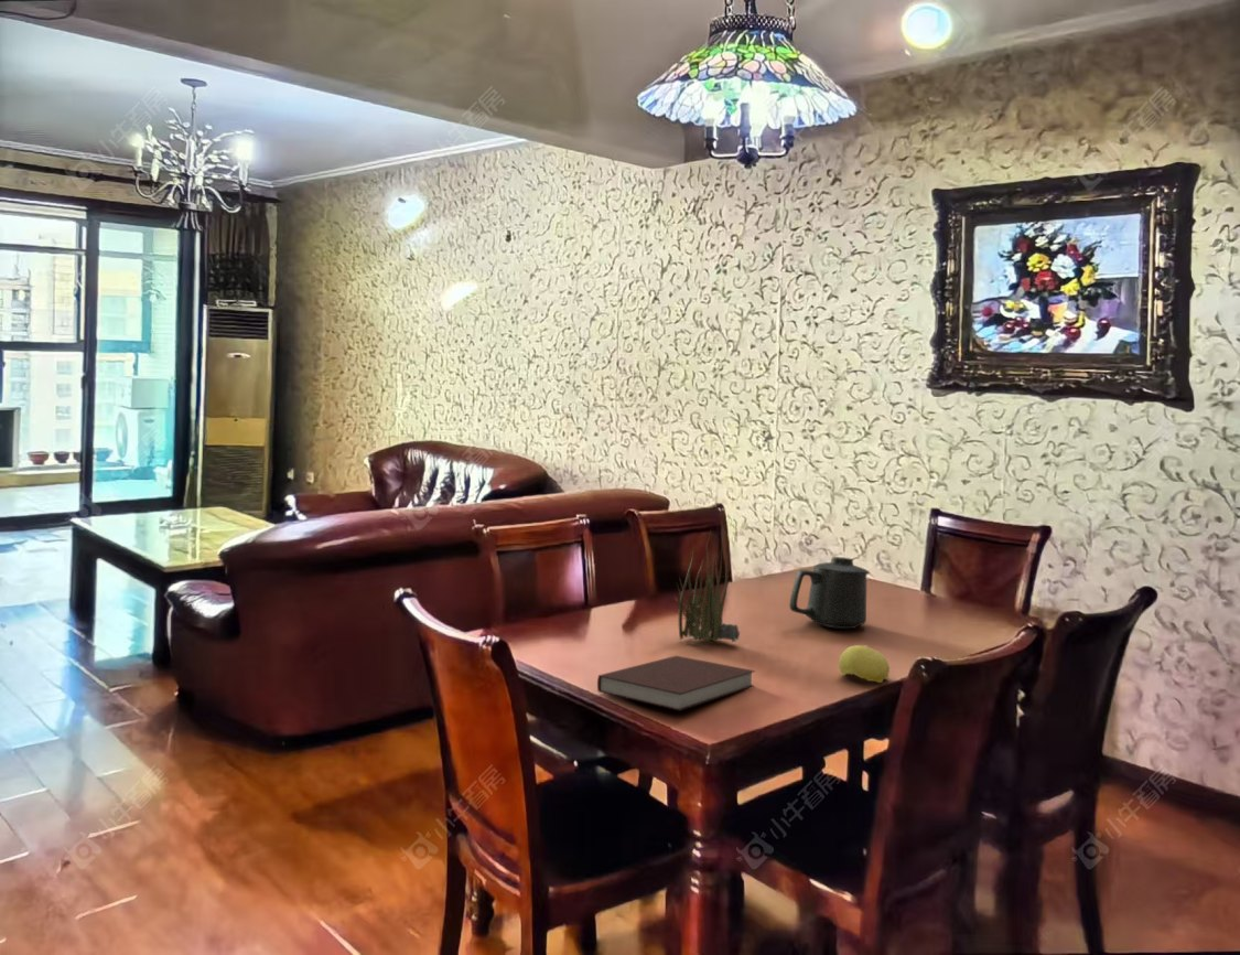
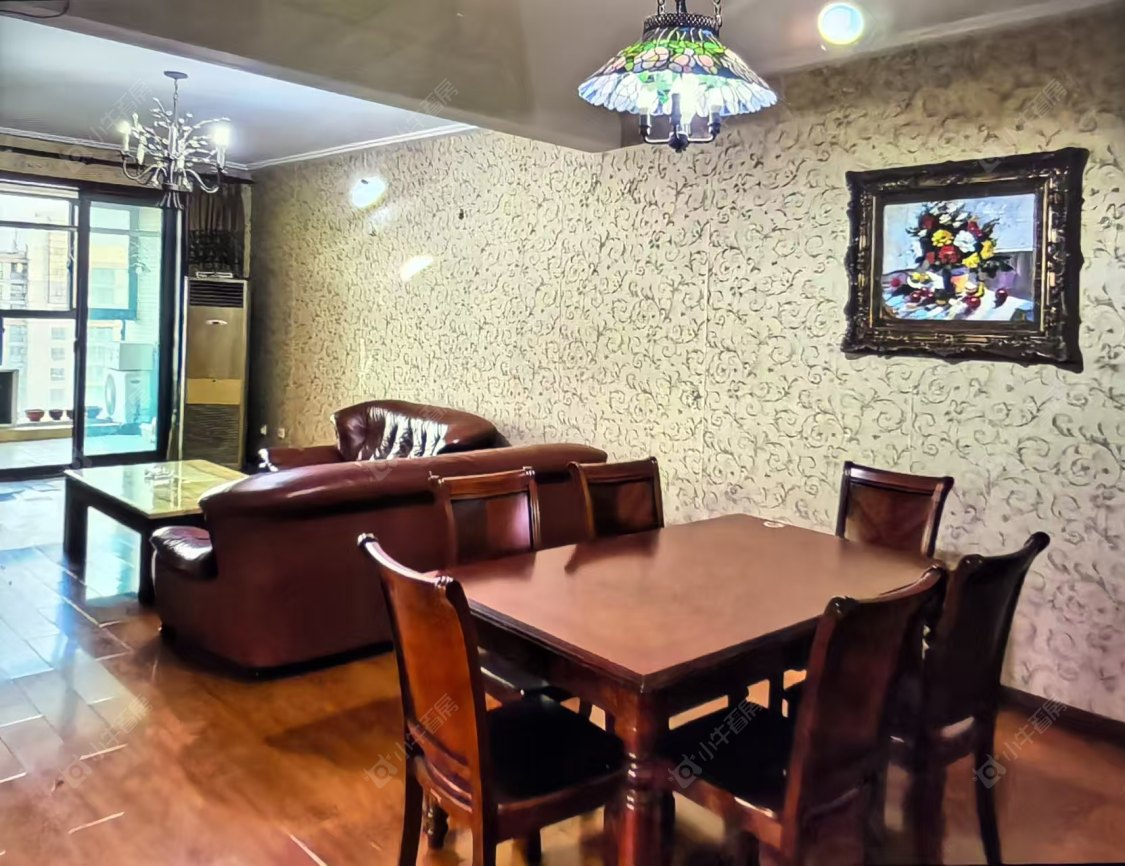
- fruit (864, 662)
- notebook (677, 680)
- plant (709, 583)
- mug (832, 592)
